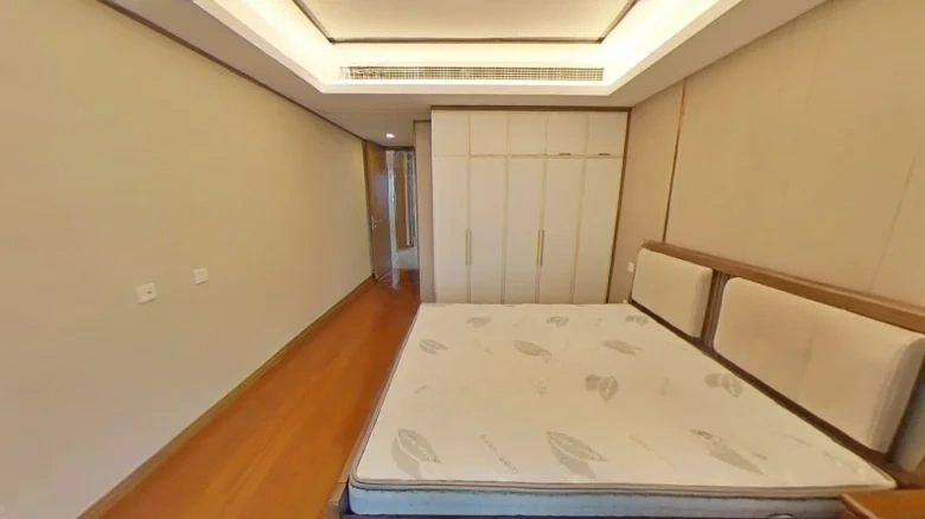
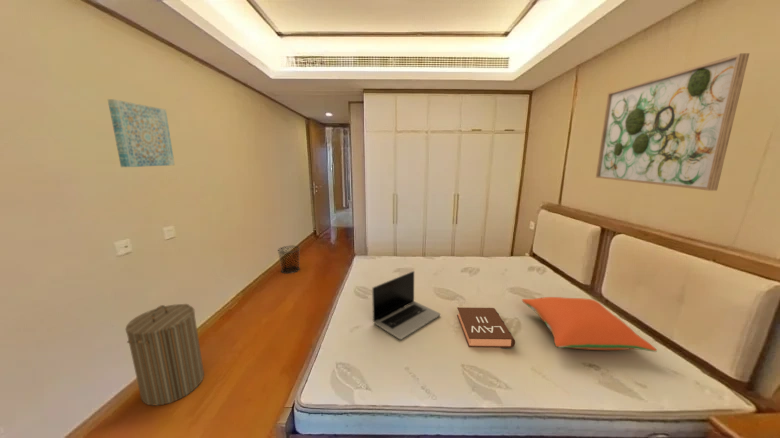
+ laundry hamper (167, 346)
+ laptop (407, 302)
+ wall art (145, 136)
+ waste bin (289, 259)
+ wall art (649, 132)
+ pillow (579, 321)
+ book (483, 325)
